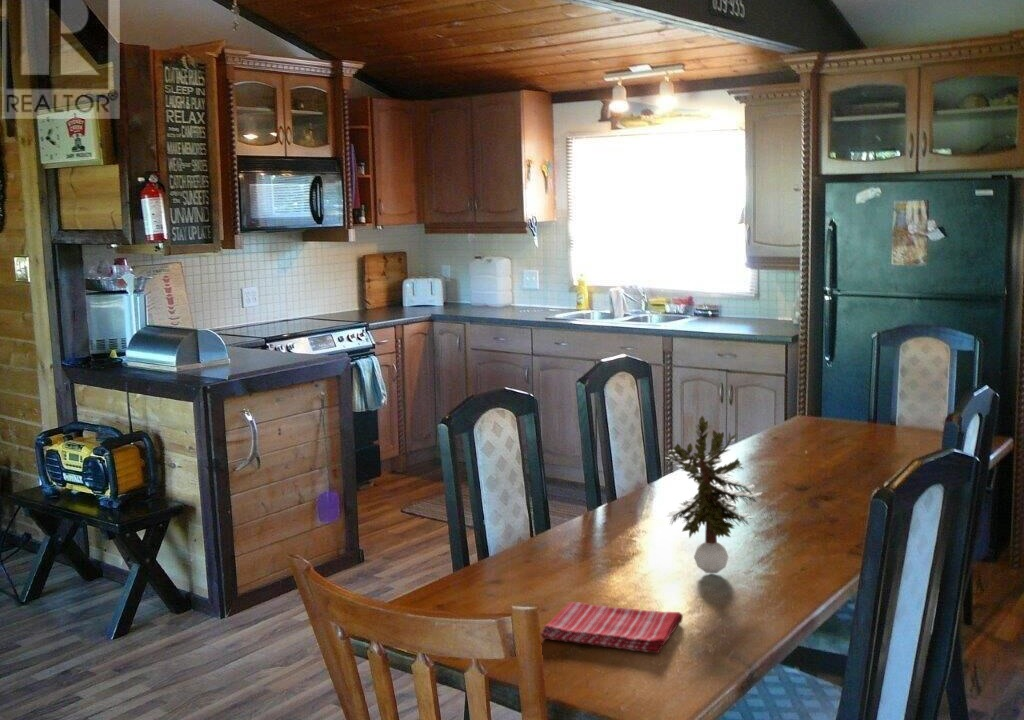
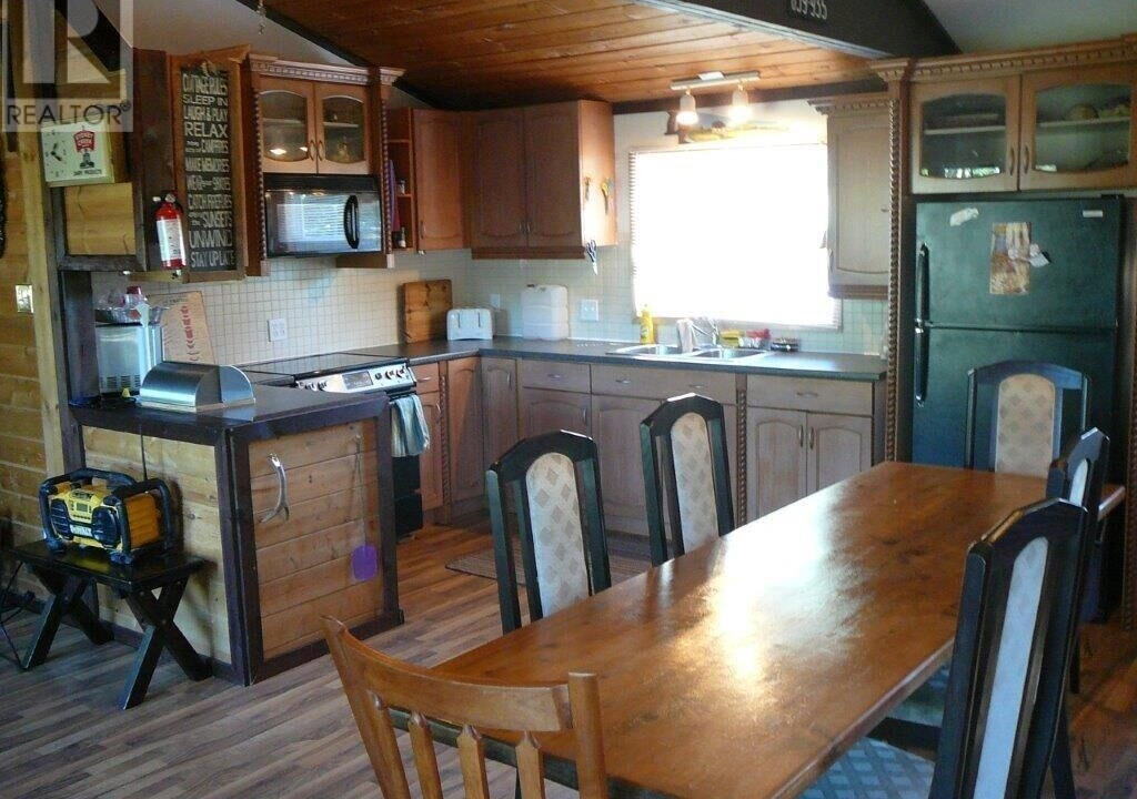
- potted plant (707, 497)
- dish towel (613, 623)
